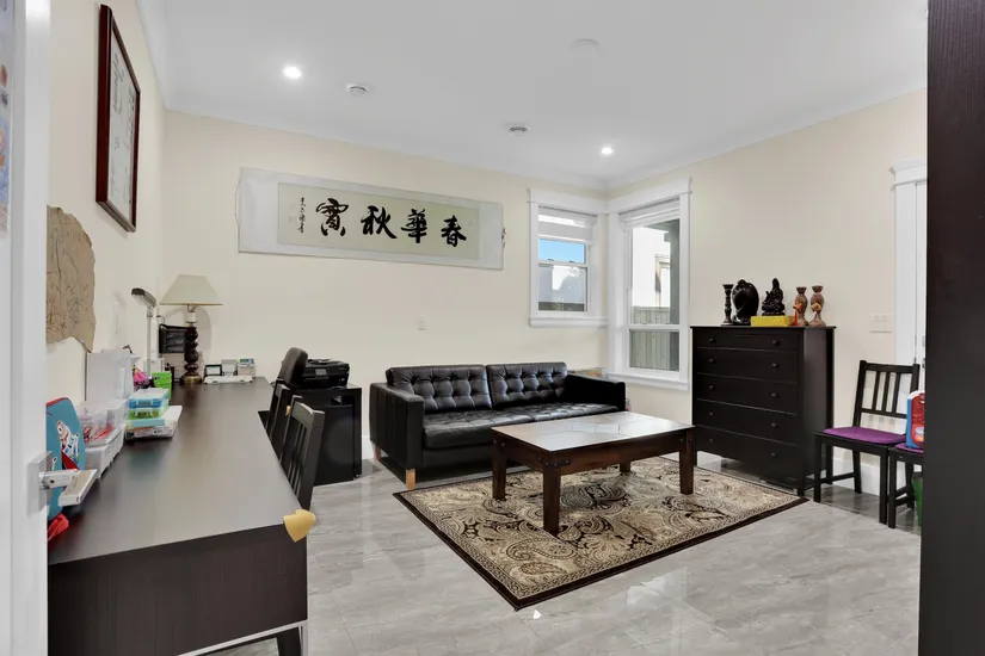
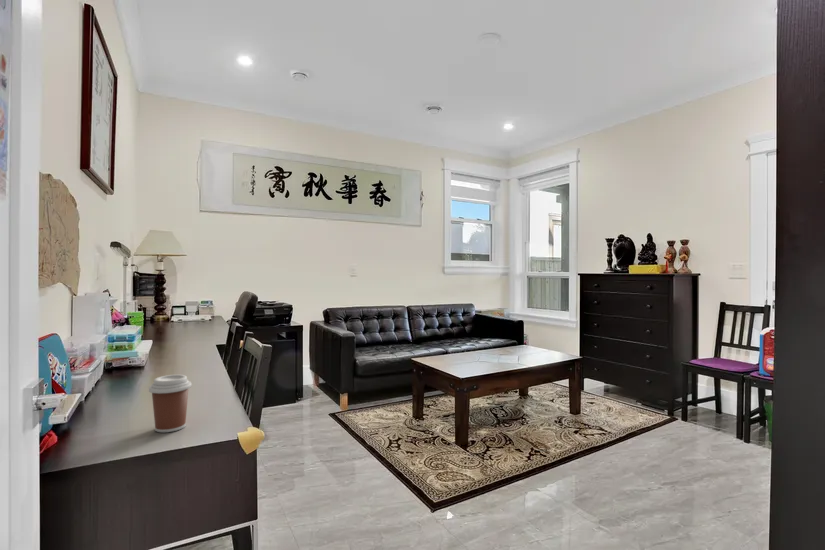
+ coffee cup (170, 402)
